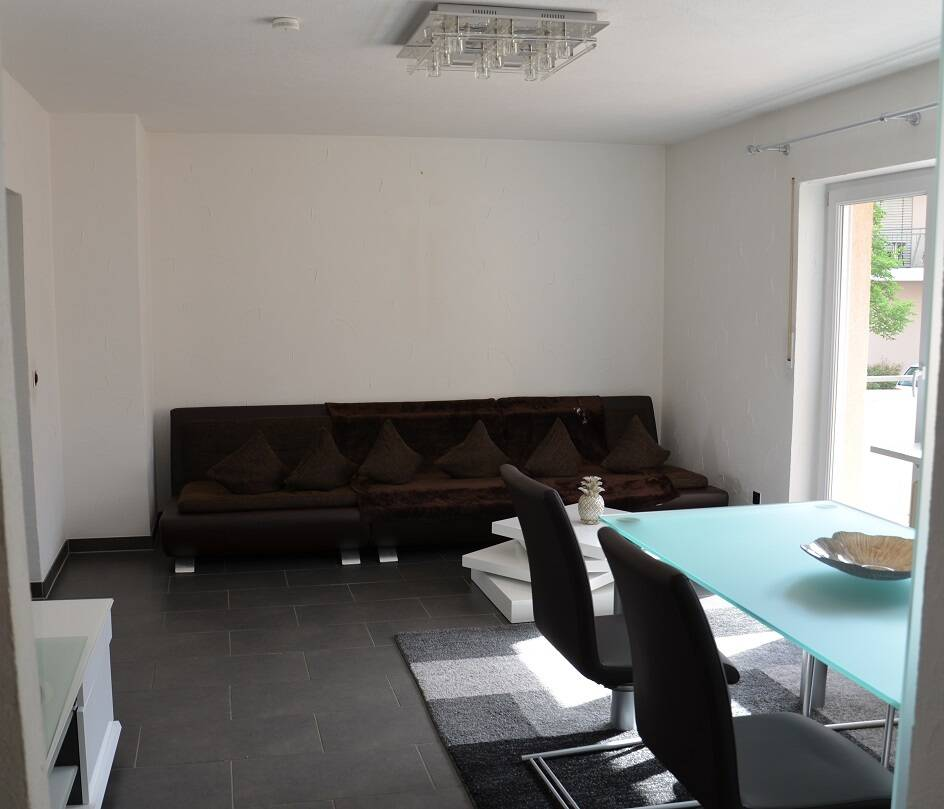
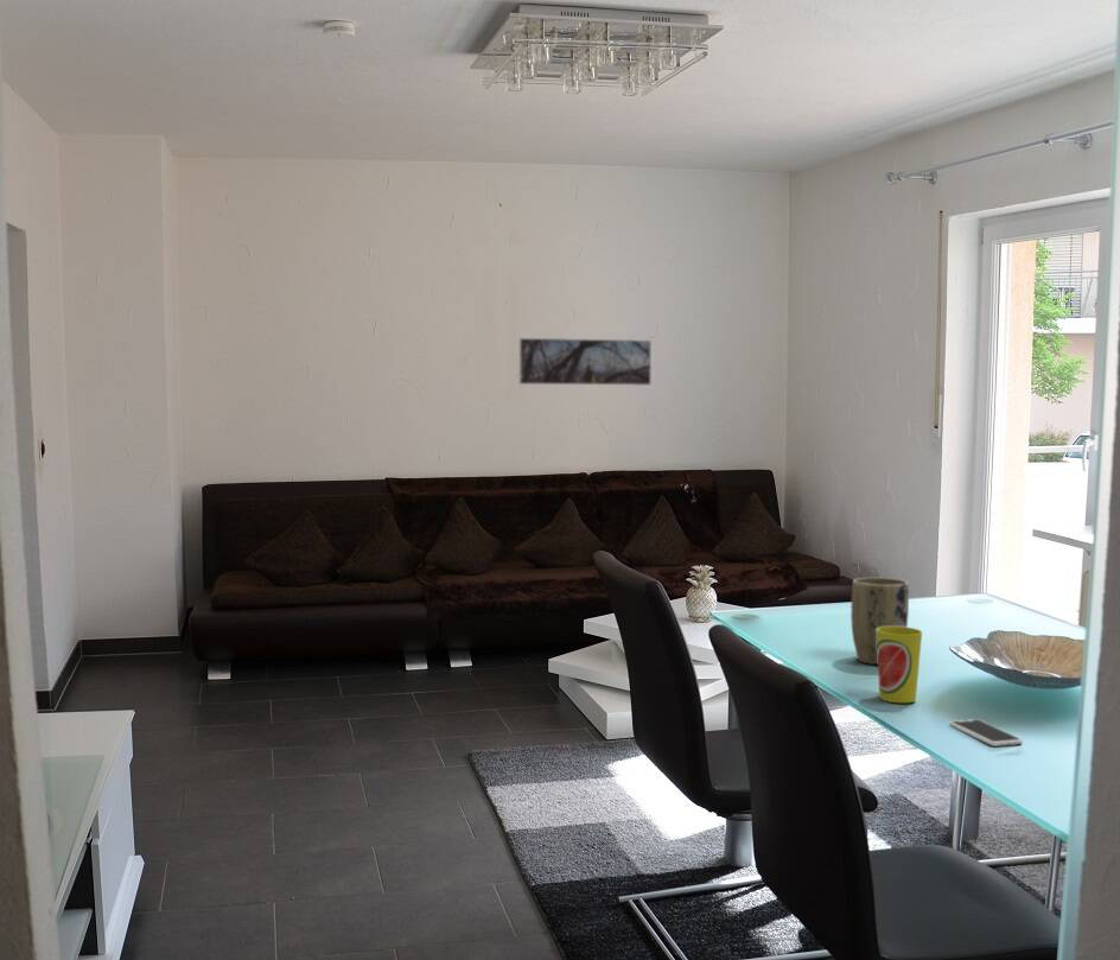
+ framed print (585, 362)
+ cup (898, 665)
+ plant pot (879, 621)
+ smartphone (985, 732)
